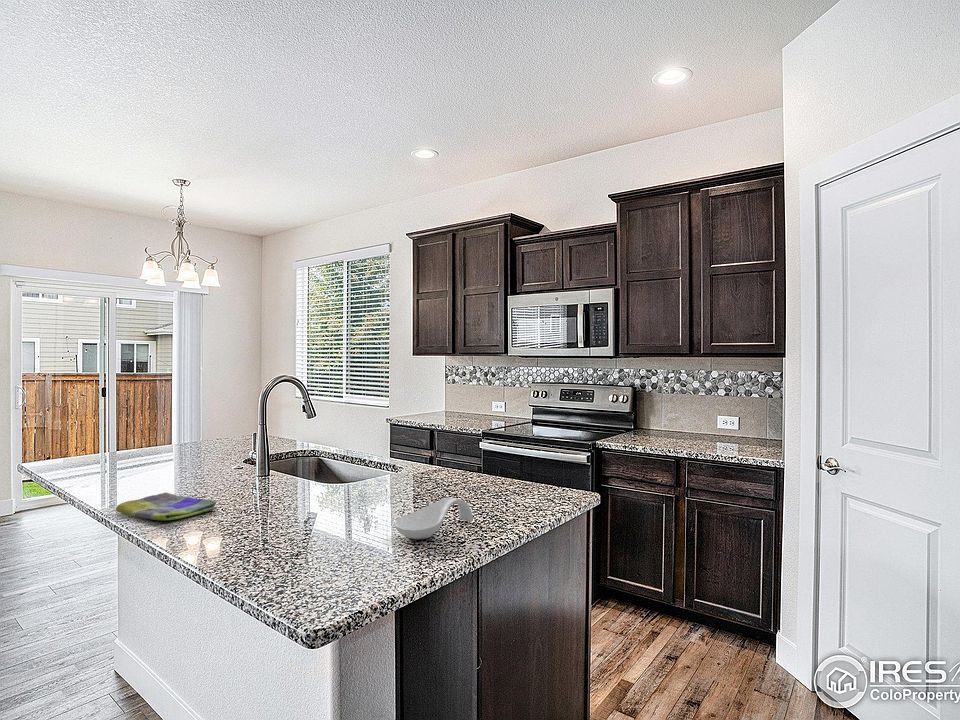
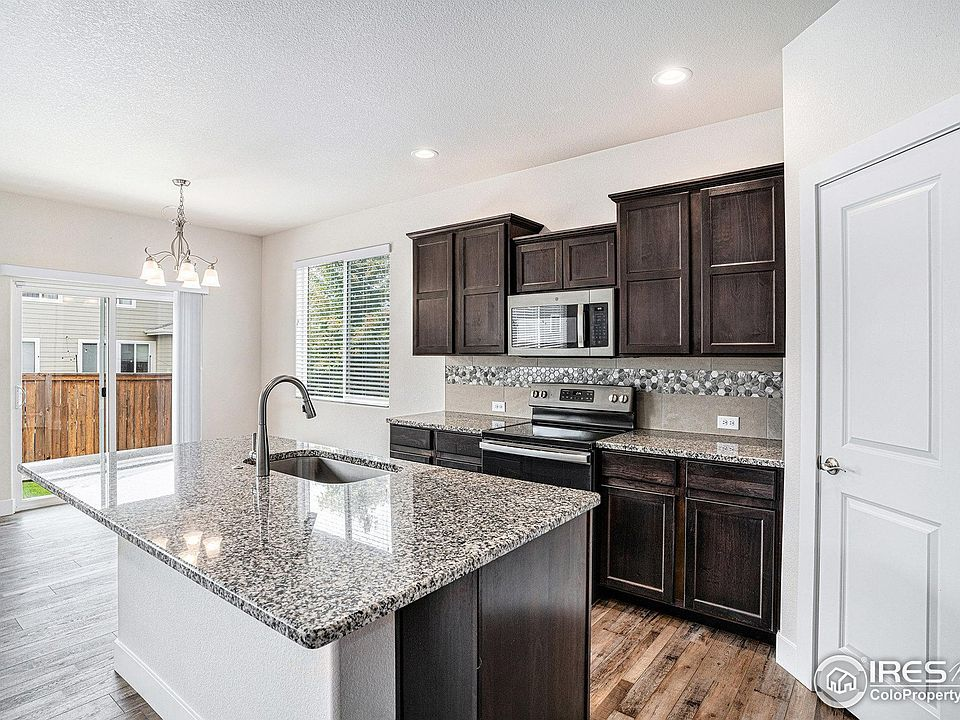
- dish towel (166, 506)
- spoon rest (435, 516)
